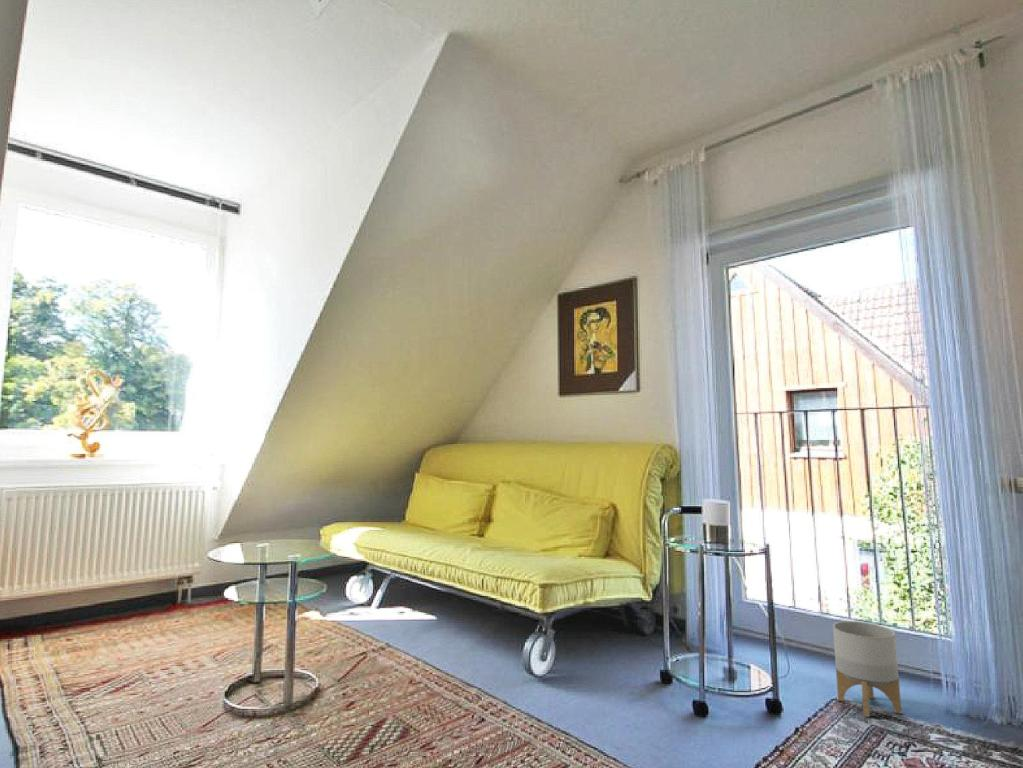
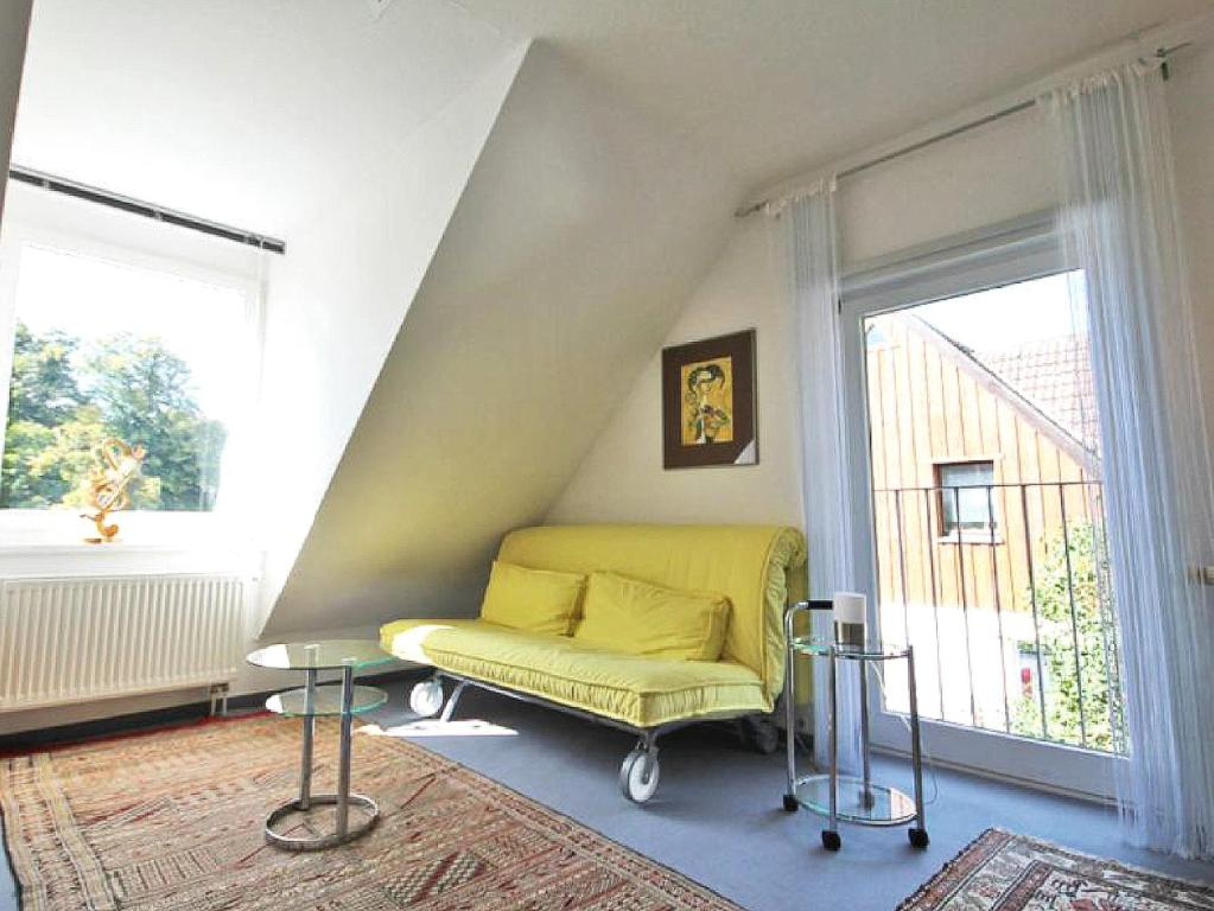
- planter (866, 667)
